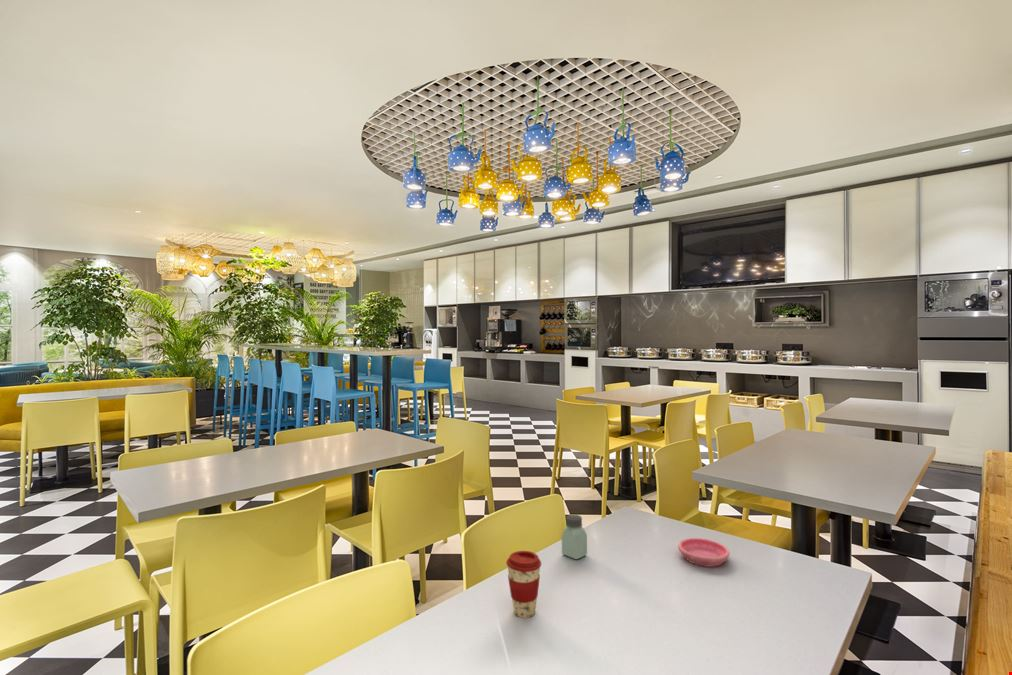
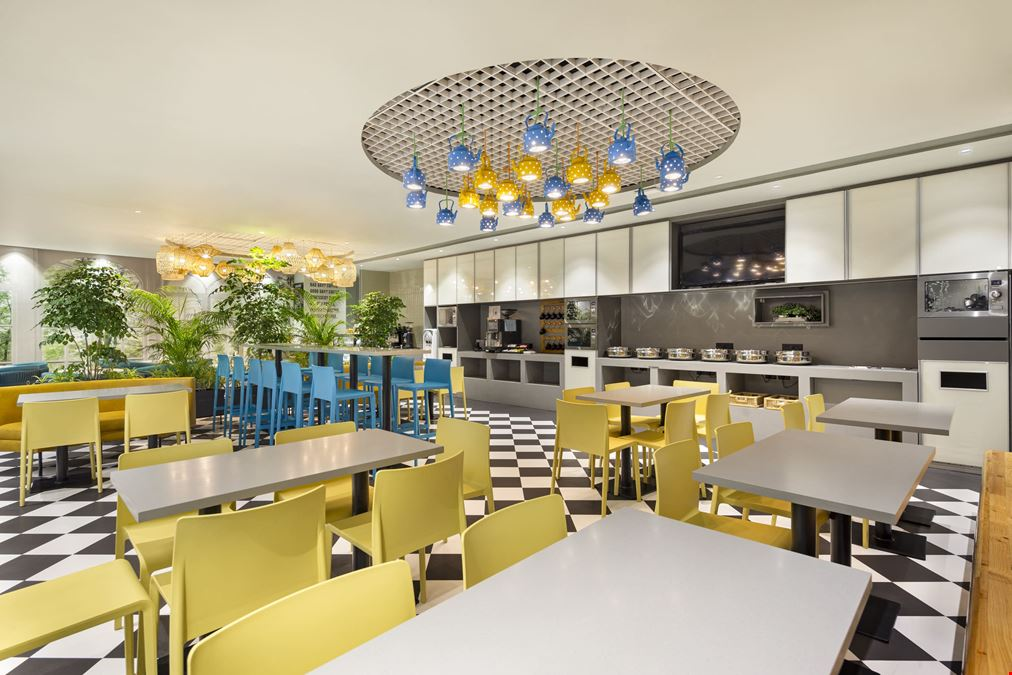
- saltshaker (574, 535)
- coffee cup (524, 584)
- saucer (703, 553)
